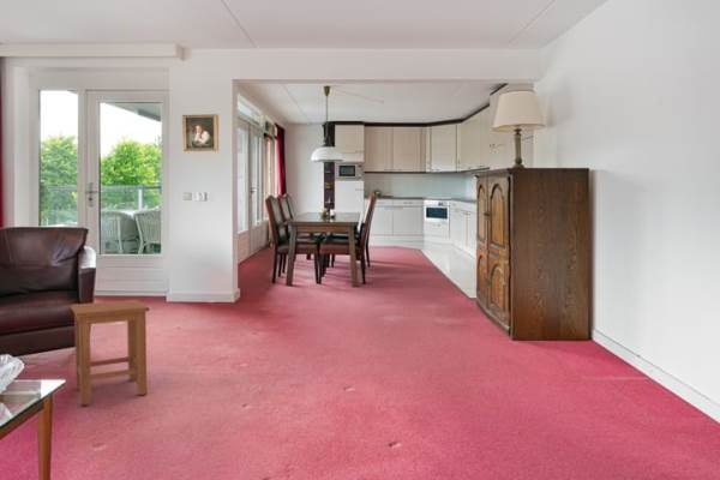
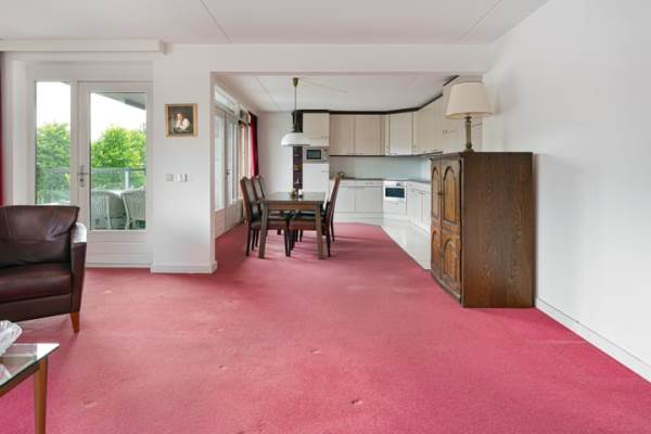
- stool (109, 359)
